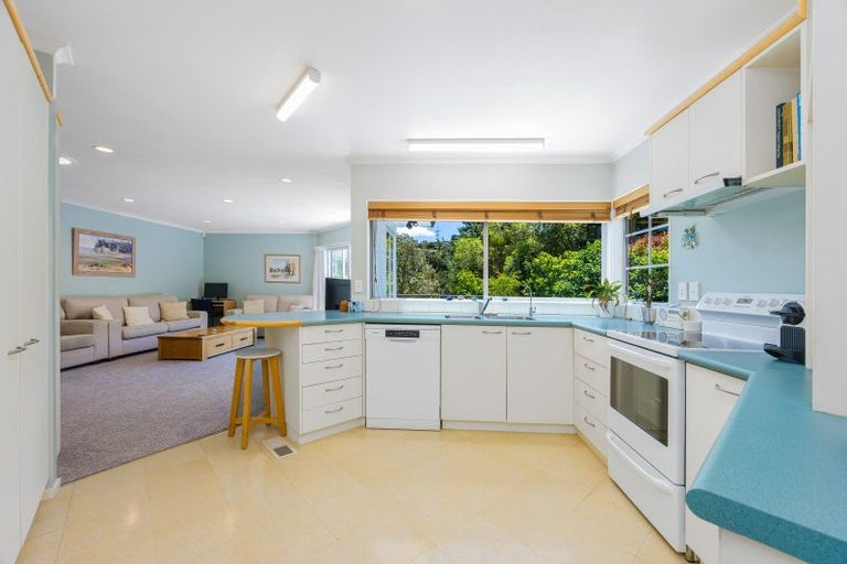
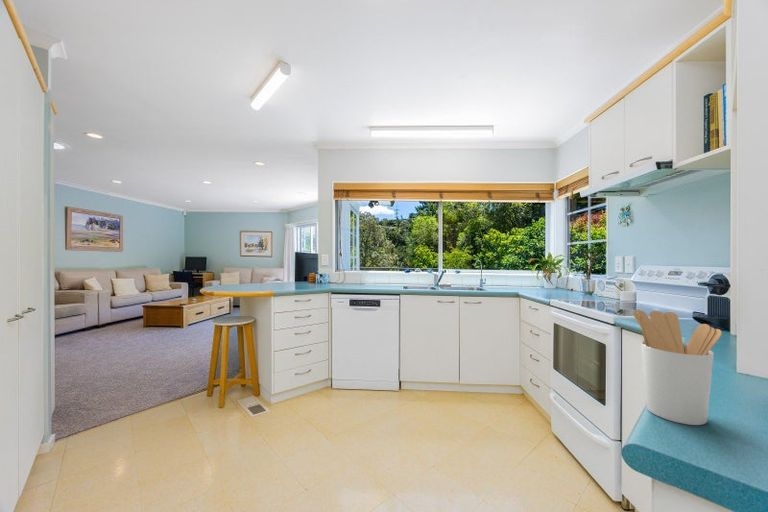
+ utensil holder (667, 359)
